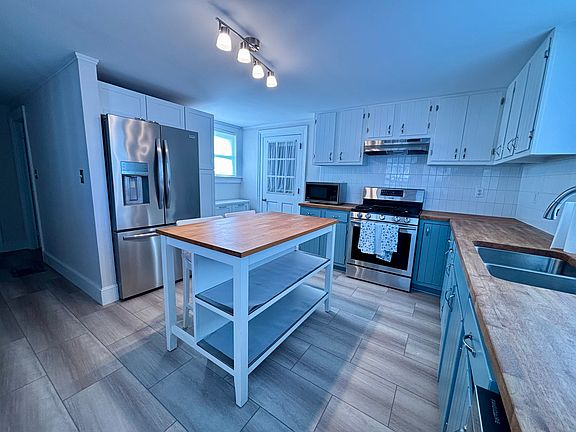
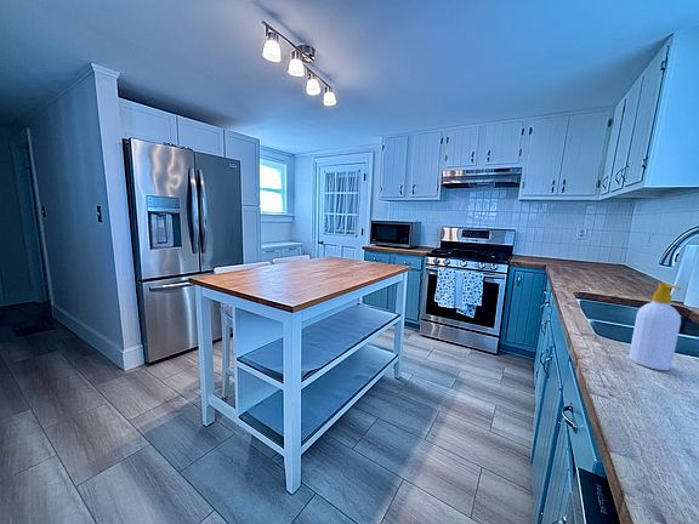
+ soap bottle (658, 324)
